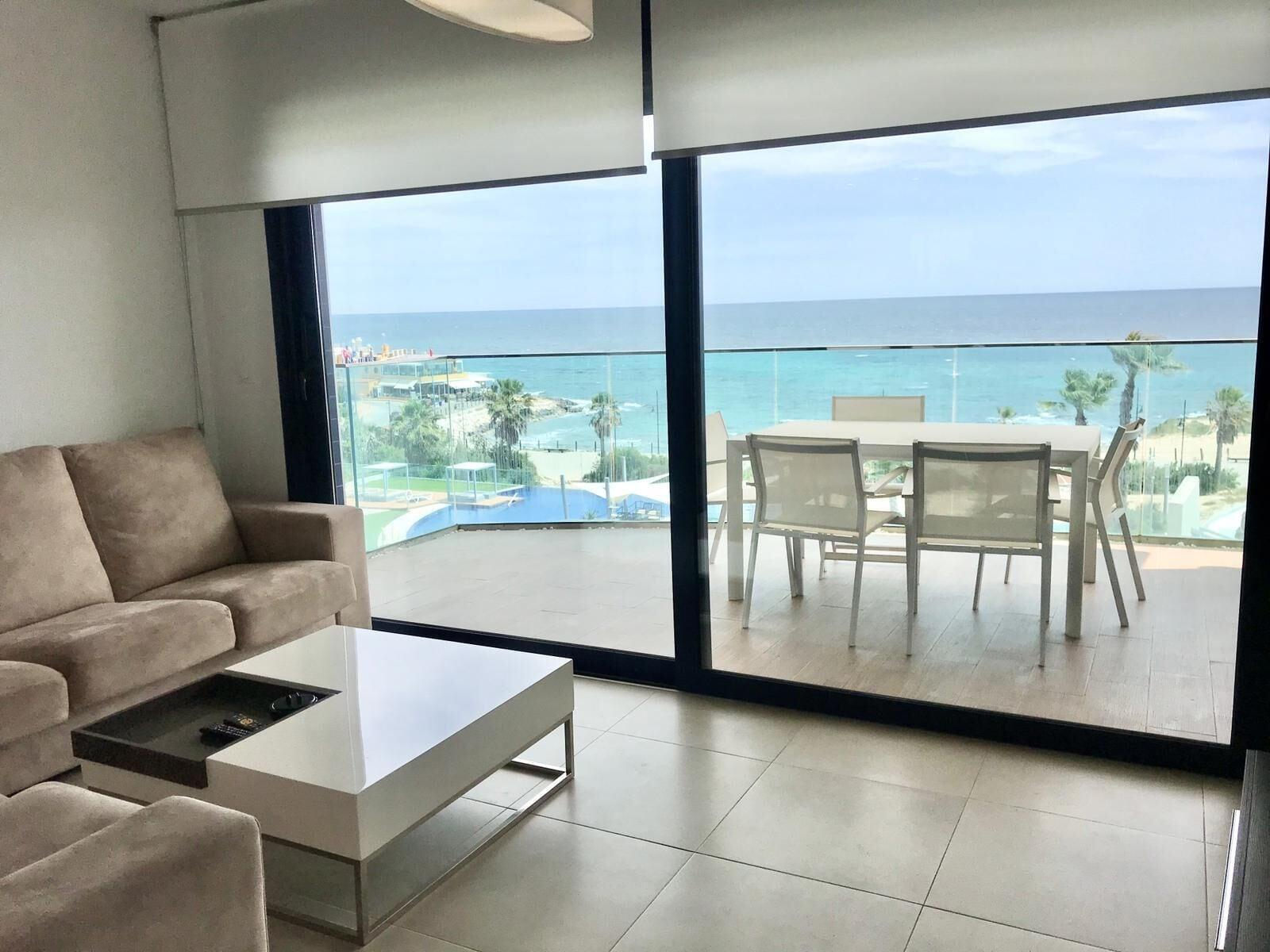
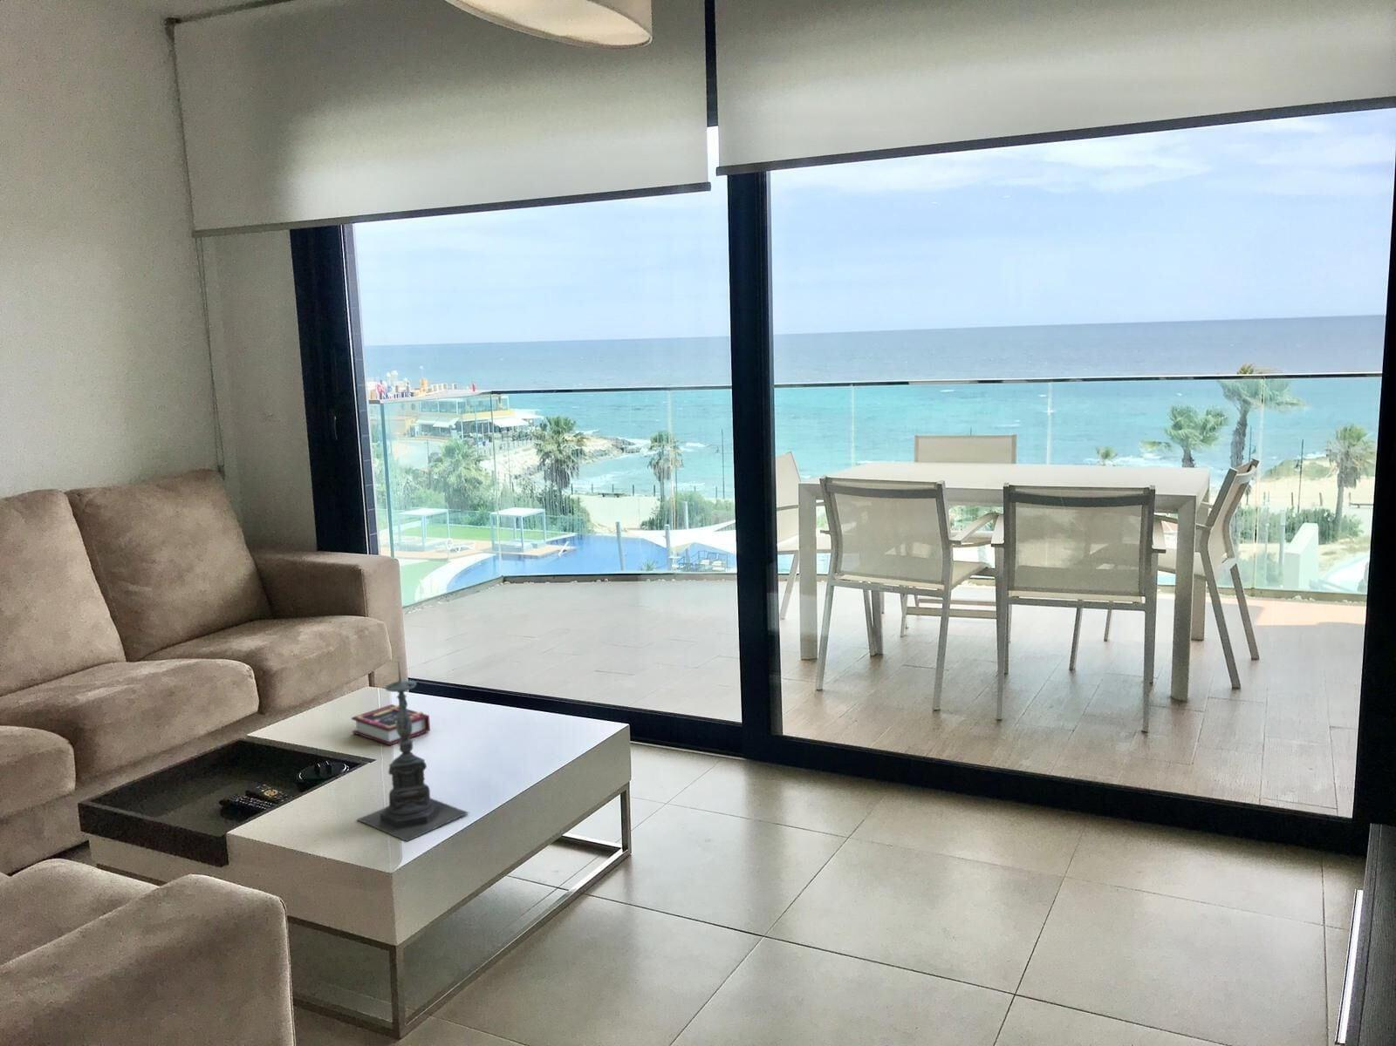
+ candle holder (407, 739)
+ book (391, 723)
